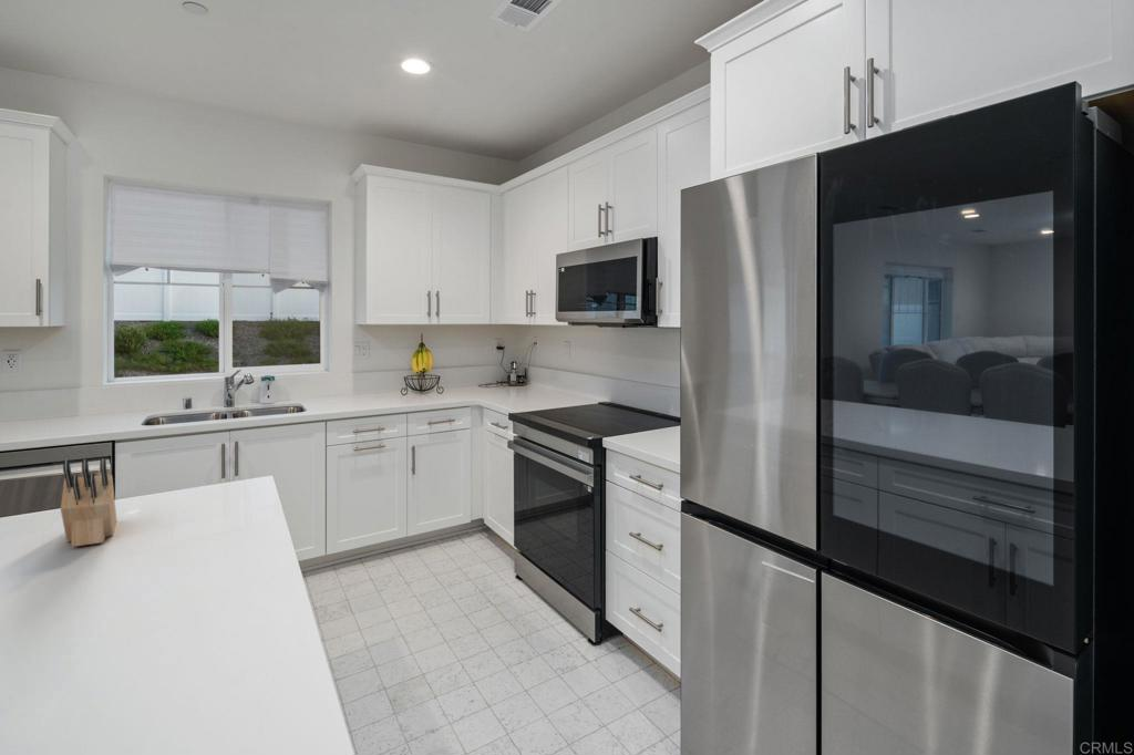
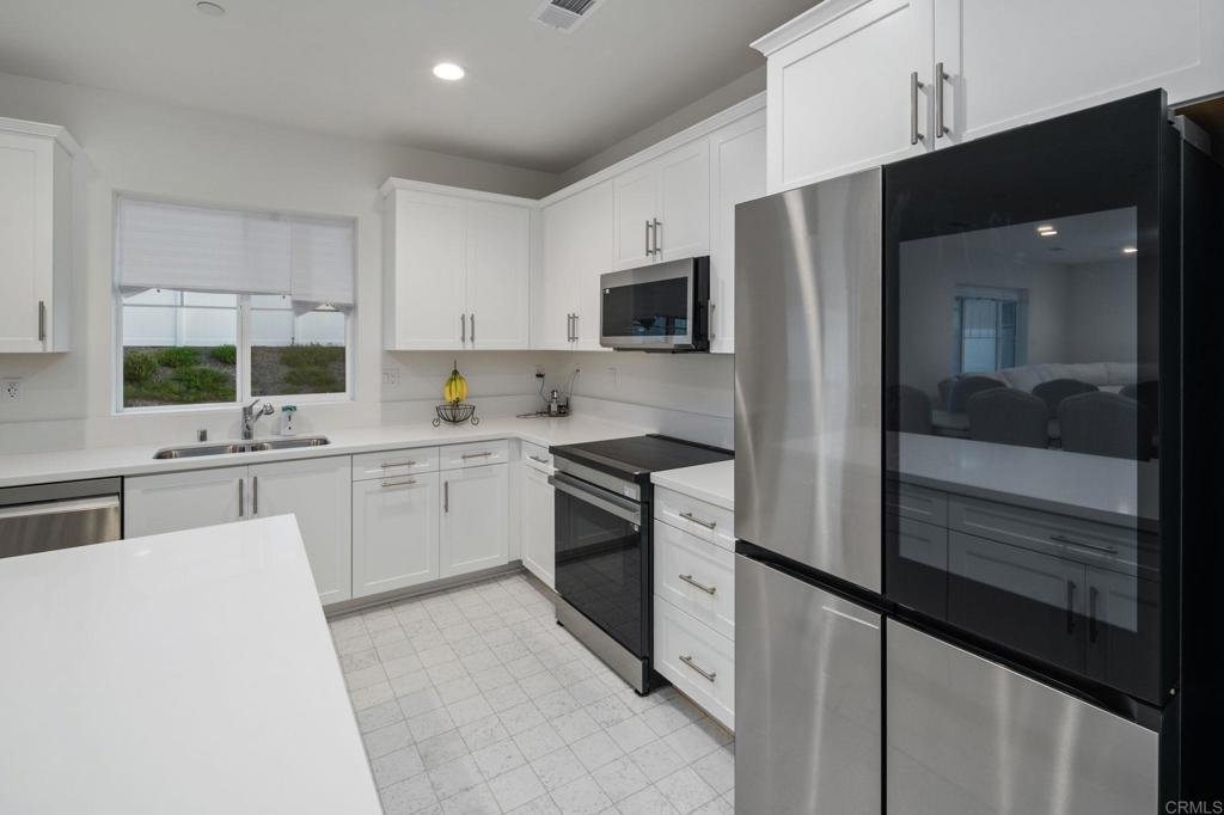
- knife block (90, 496)
